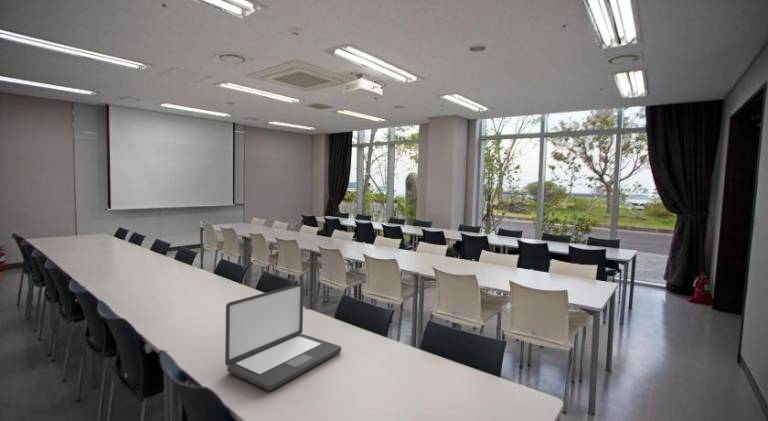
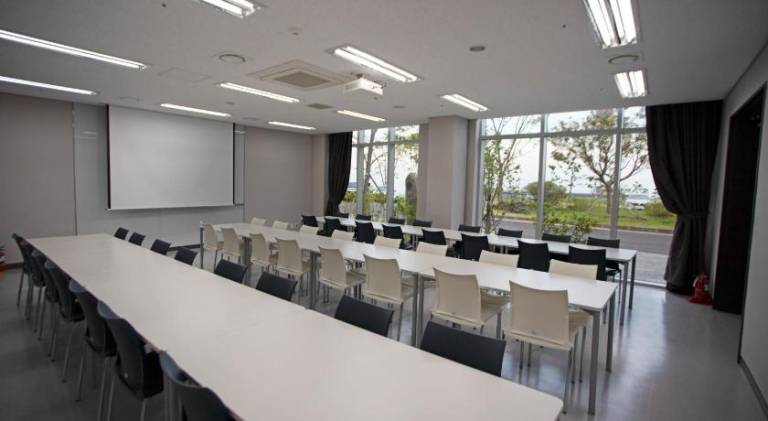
- laptop (288, 329)
